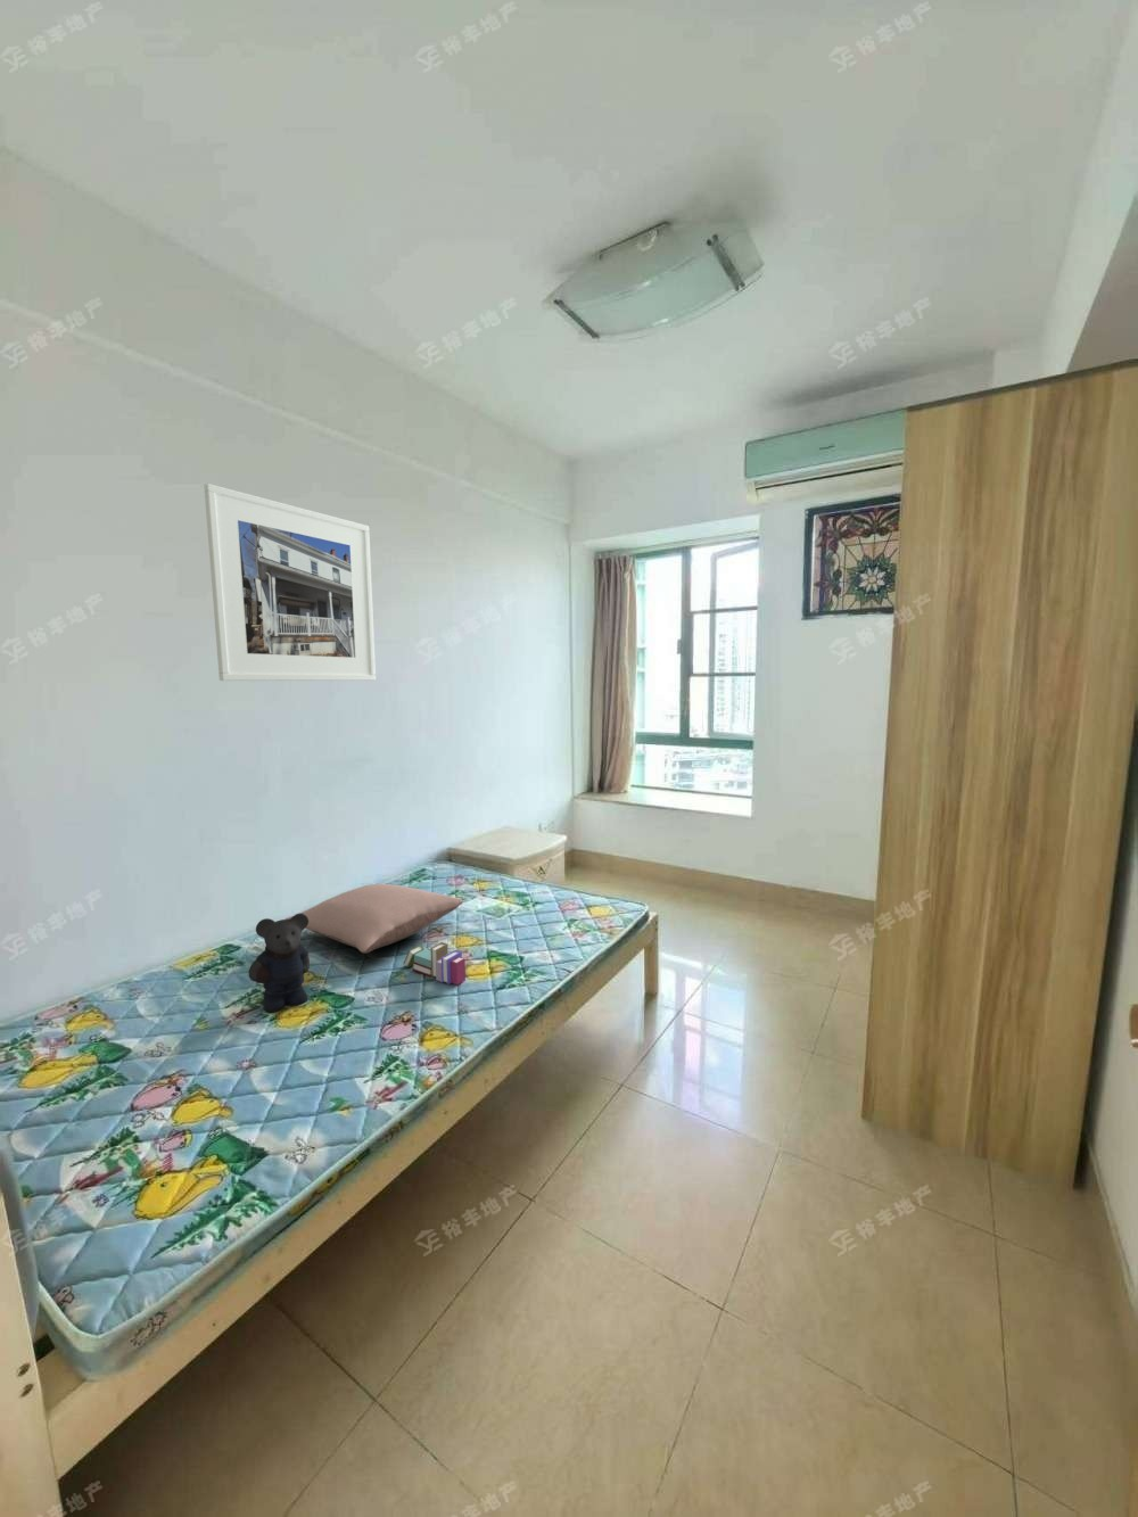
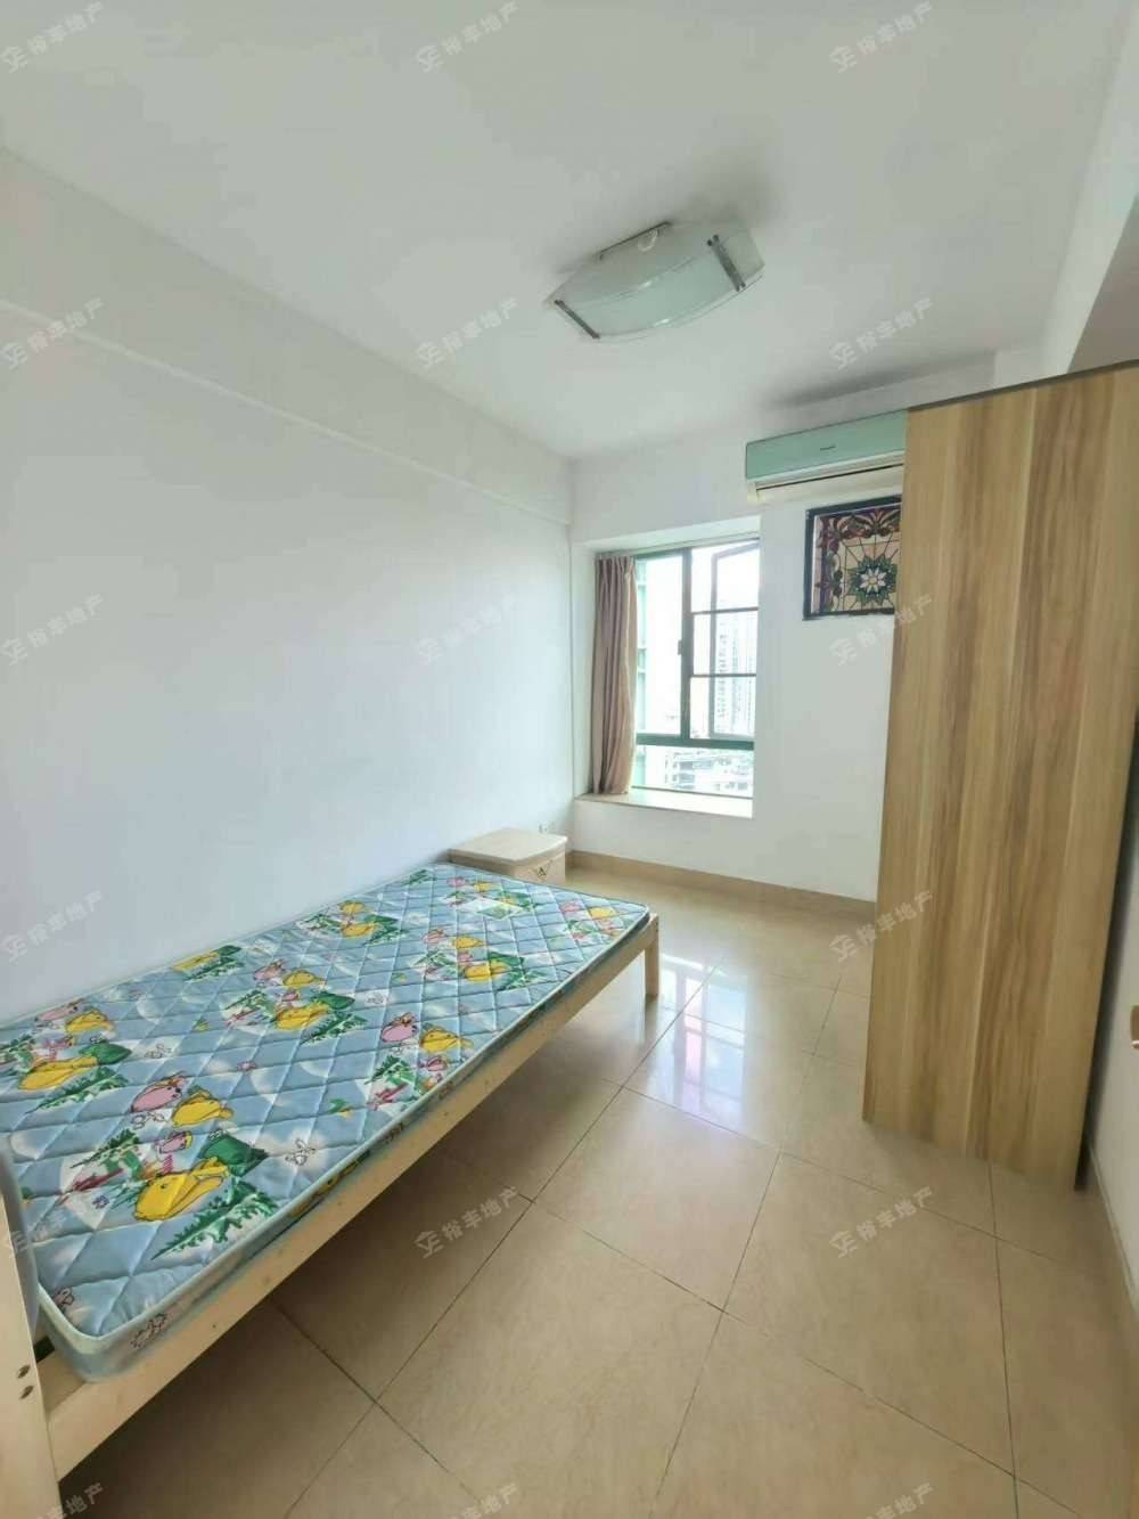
- pillow (375, 912)
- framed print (300, 595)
- bear (276, 958)
- book (434, 959)
